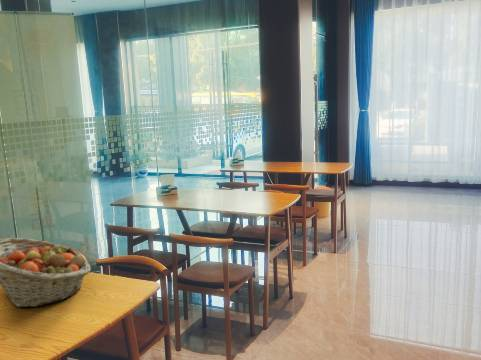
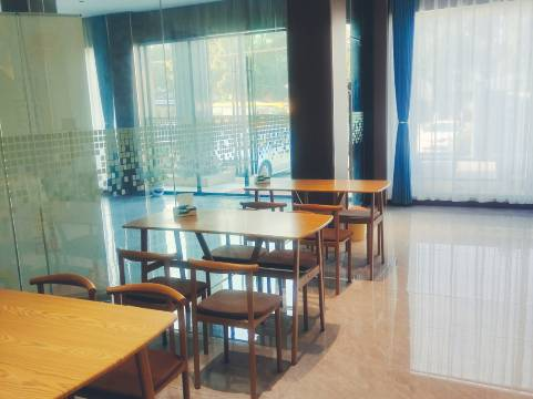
- fruit basket (37, 265)
